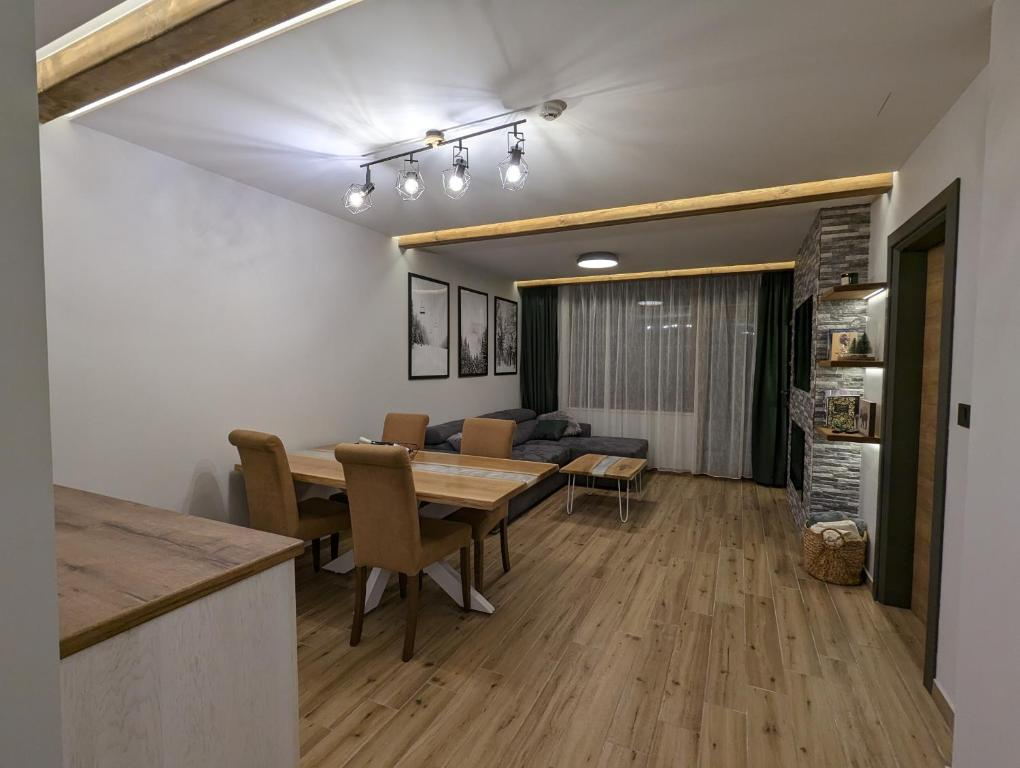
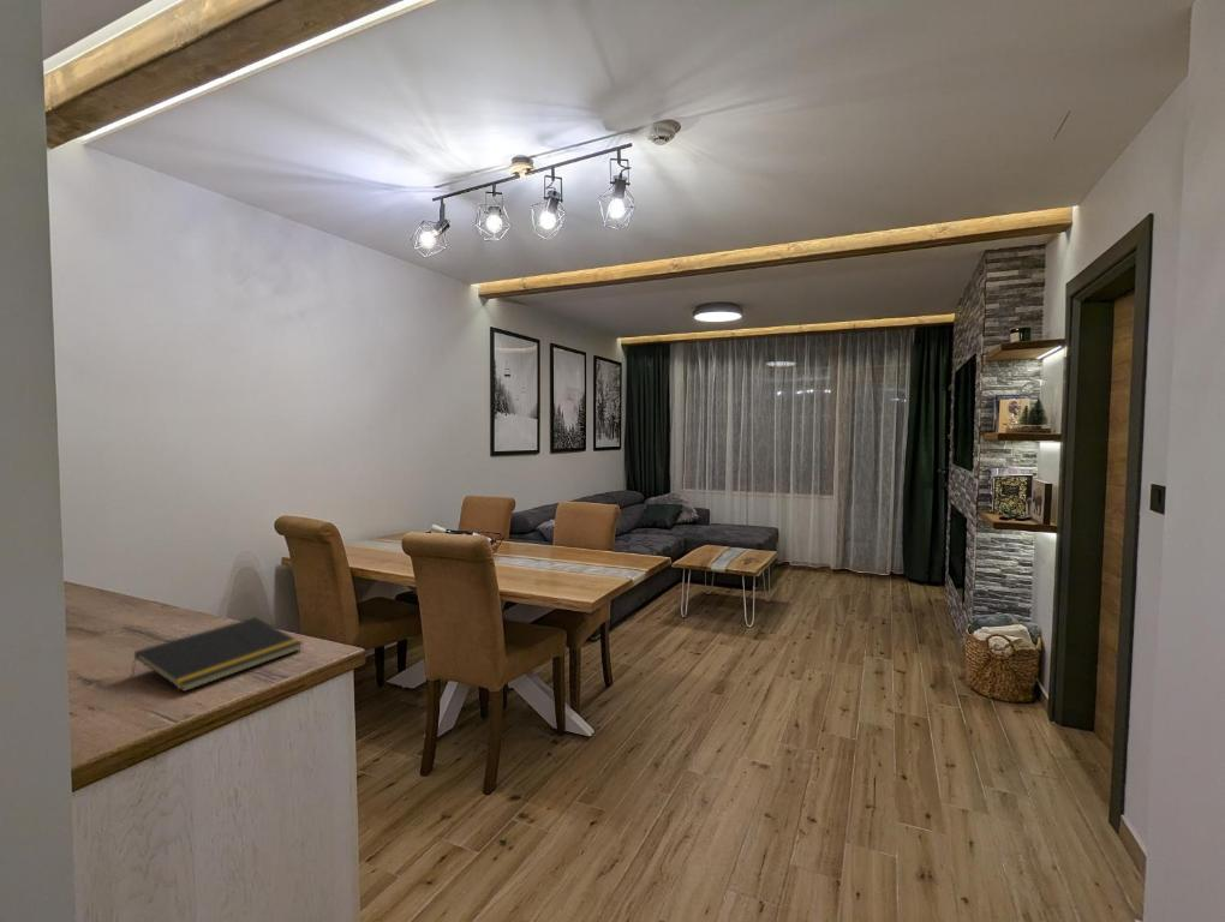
+ notepad (223, 649)
